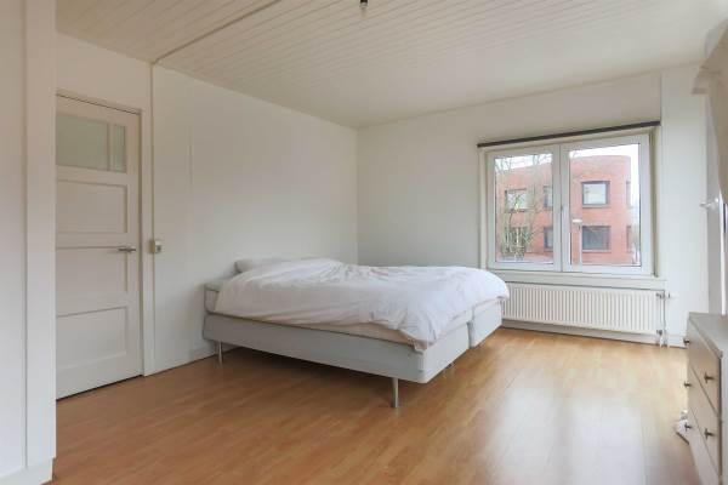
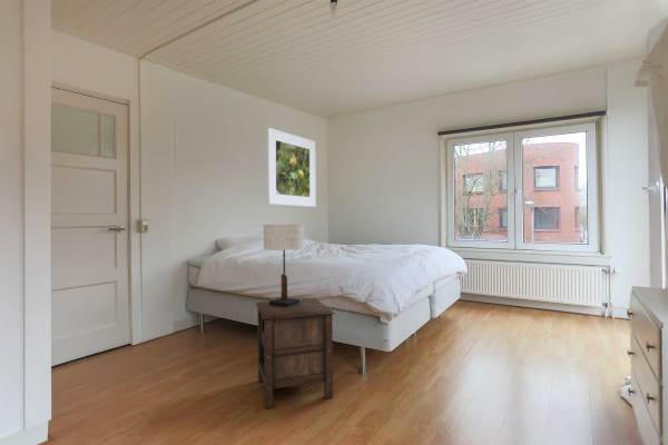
+ table lamp (284, 264)
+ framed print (293, 170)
+ nightstand (293, 347)
